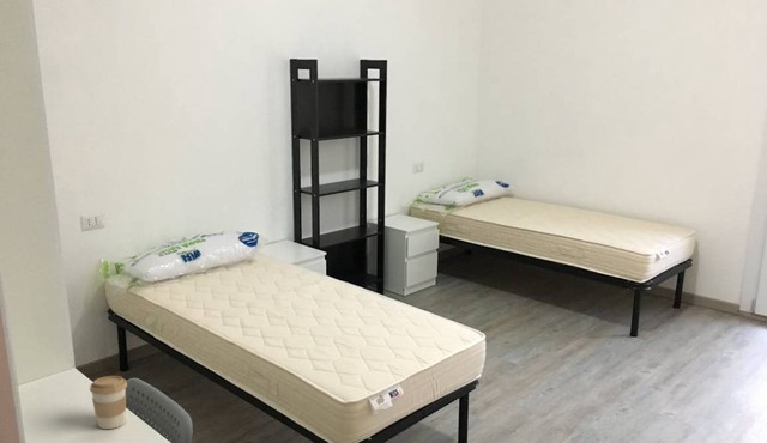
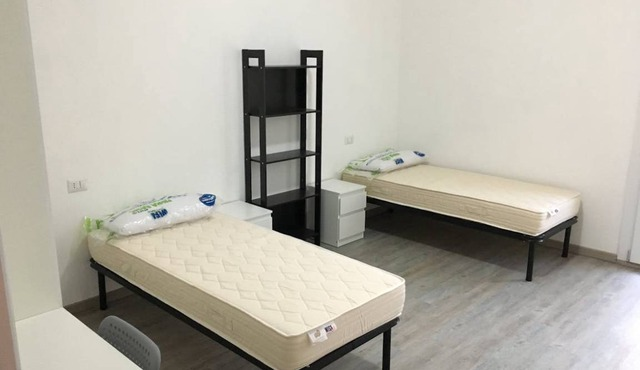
- coffee cup (109, 400)
